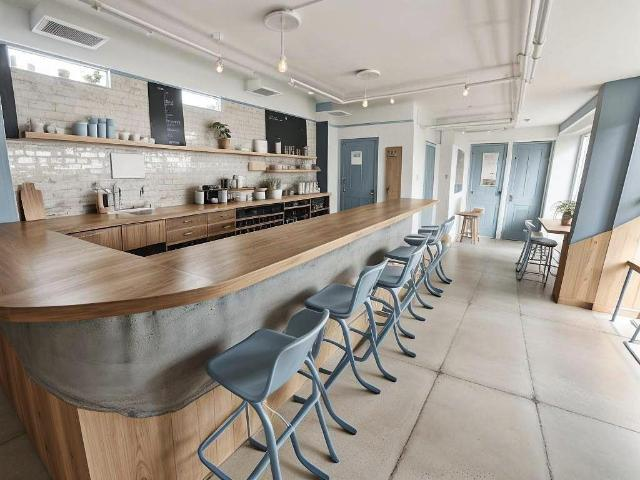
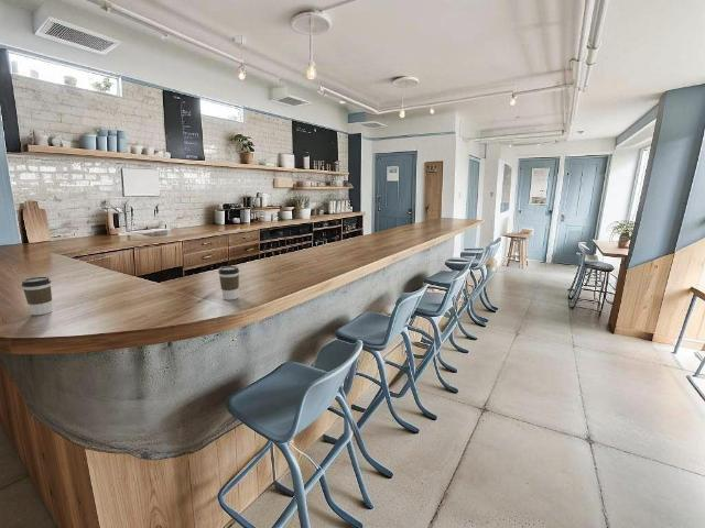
+ coffee cup (229, 283)
+ coffee cup (39, 296)
